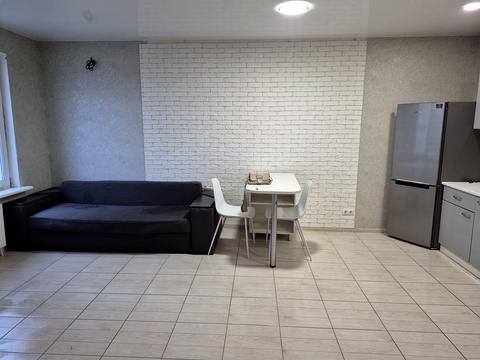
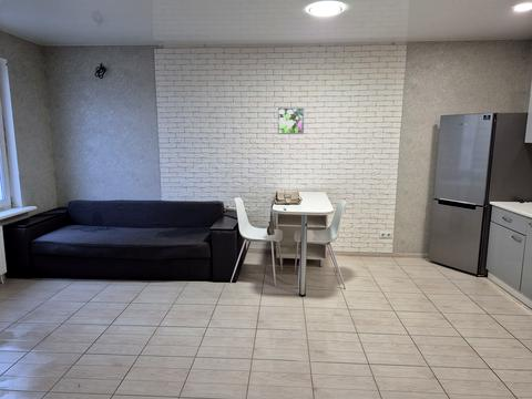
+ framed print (290, 121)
